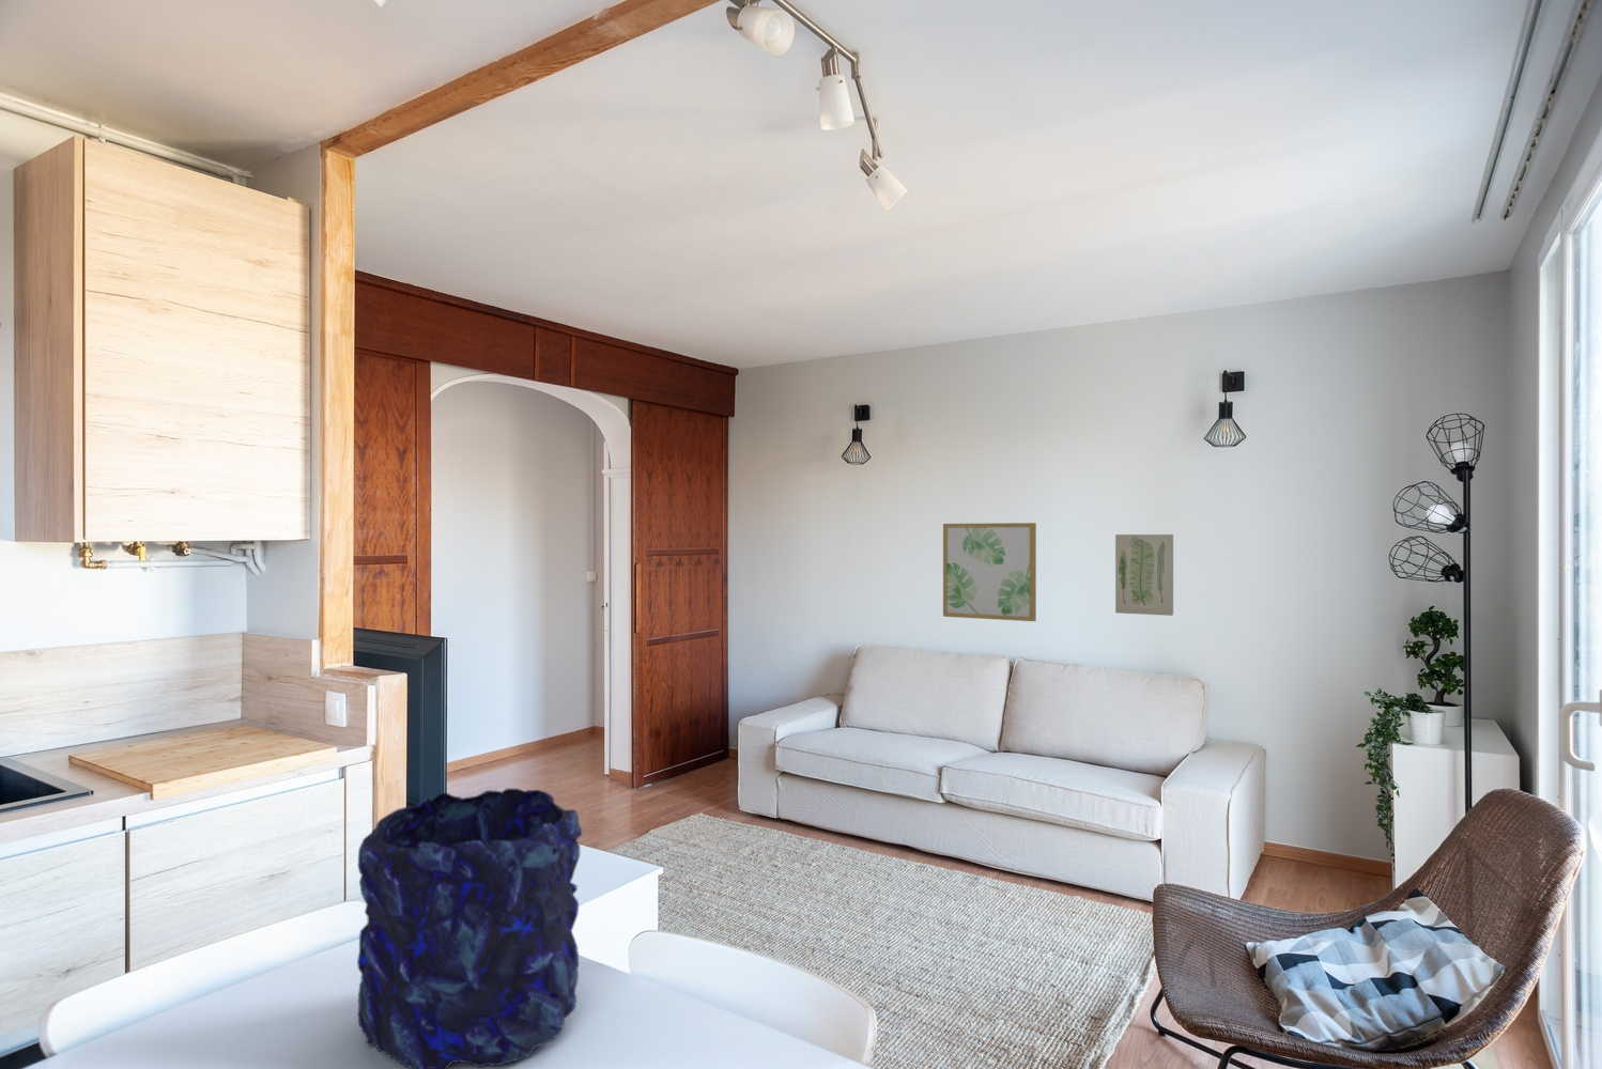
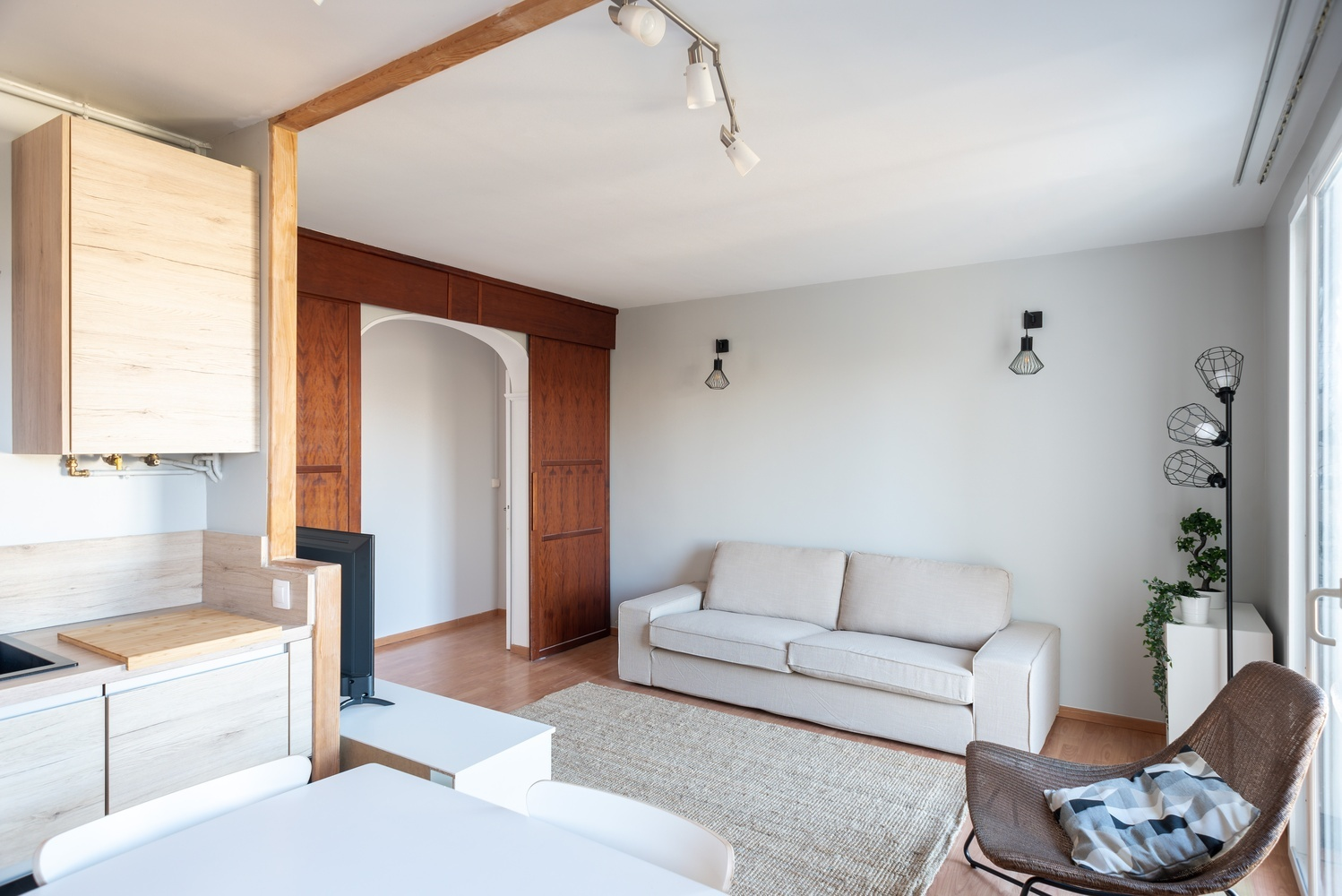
- wall art (1144, 574)
- vase (474, 917)
- wall art (988, 570)
